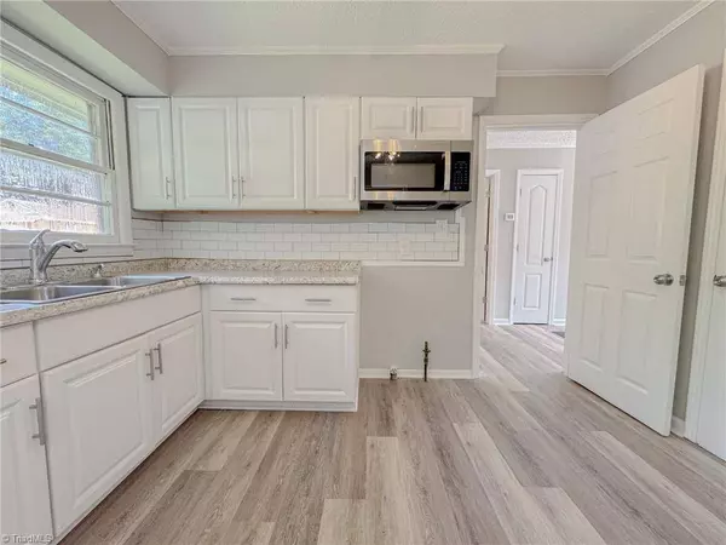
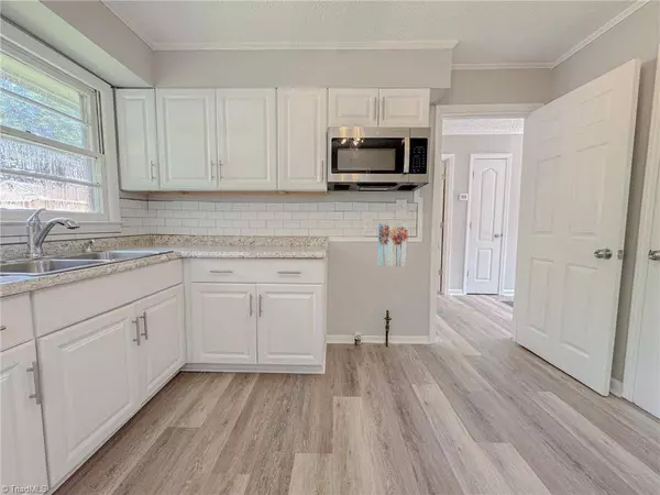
+ wall art (392, 244)
